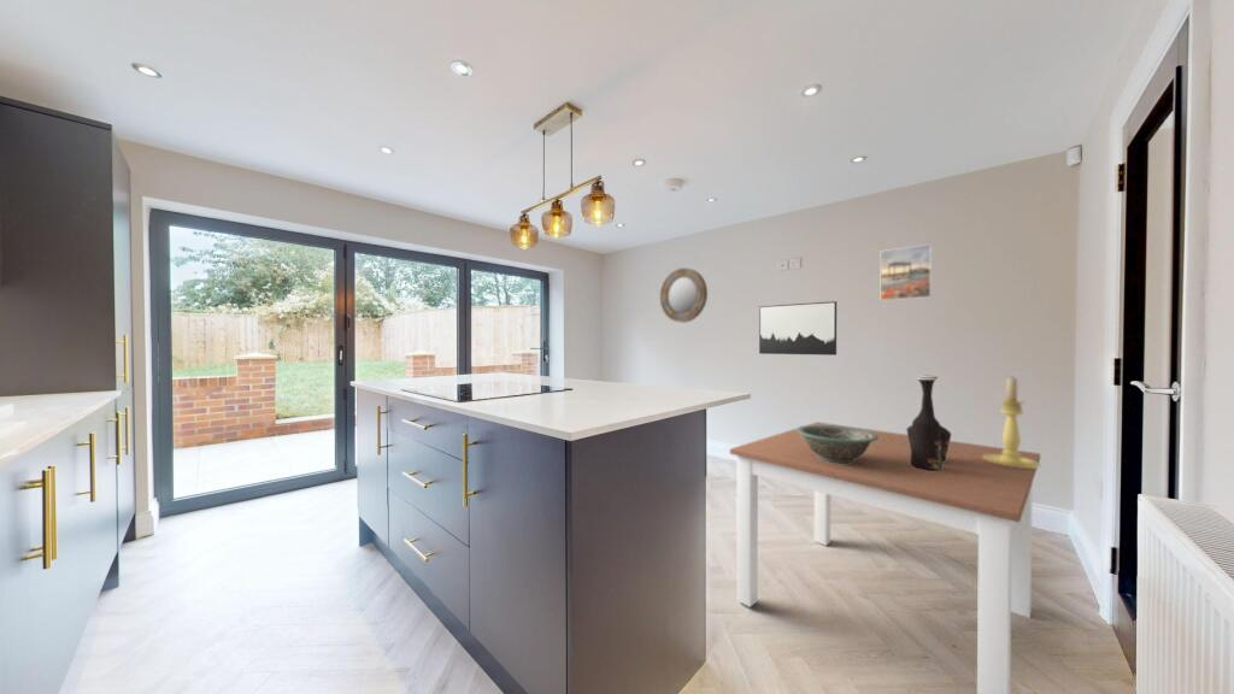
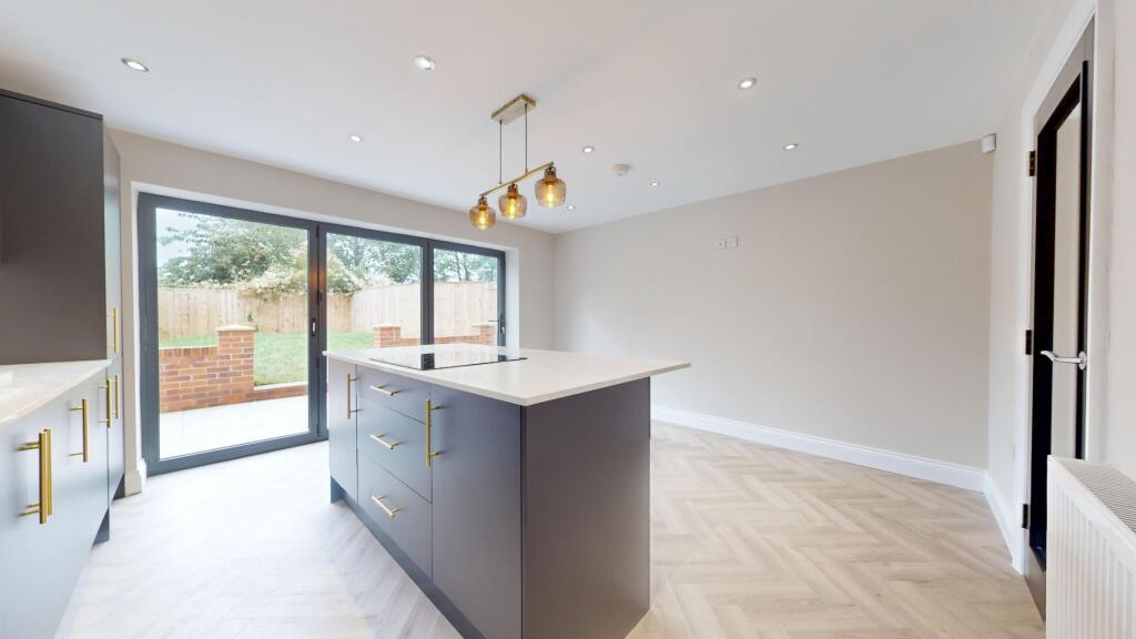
- candle holder (1011, 419)
- dining table (887, 510)
- decorative bowl (835, 445)
- home mirror (682, 295)
- wall art (795, 329)
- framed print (905, 274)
- vase (927, 419)
